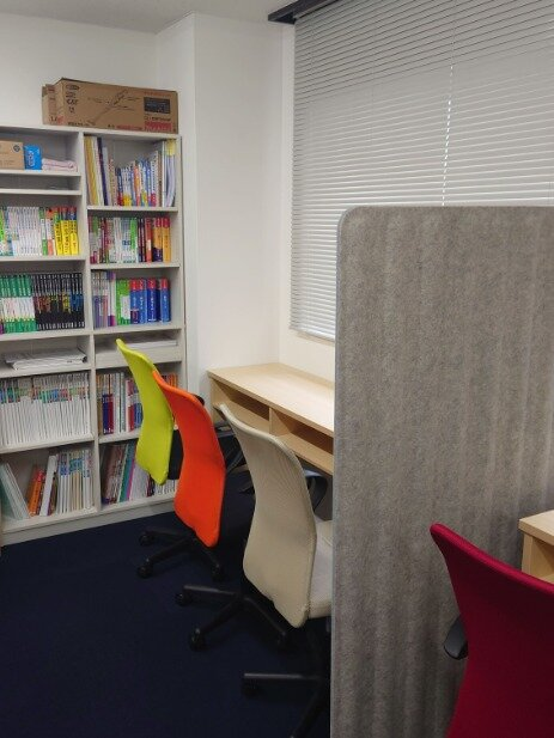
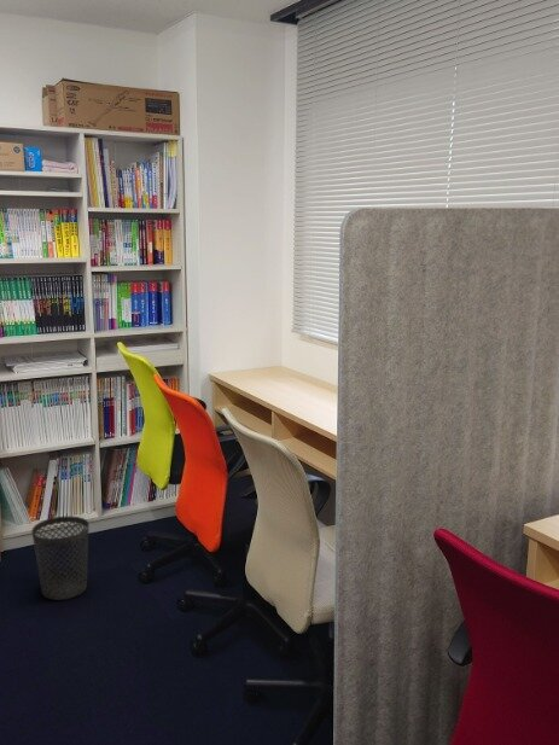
+ wastebasket (62, 558)
